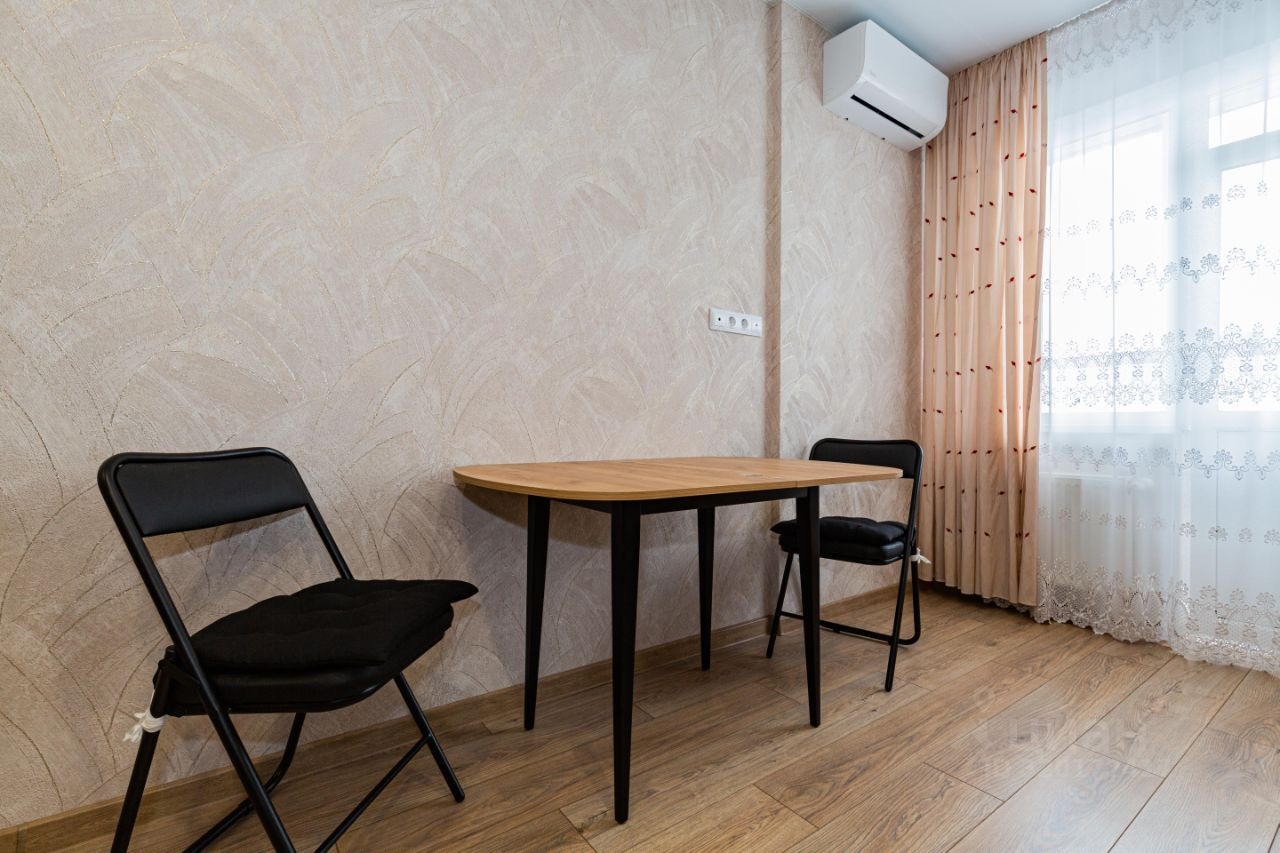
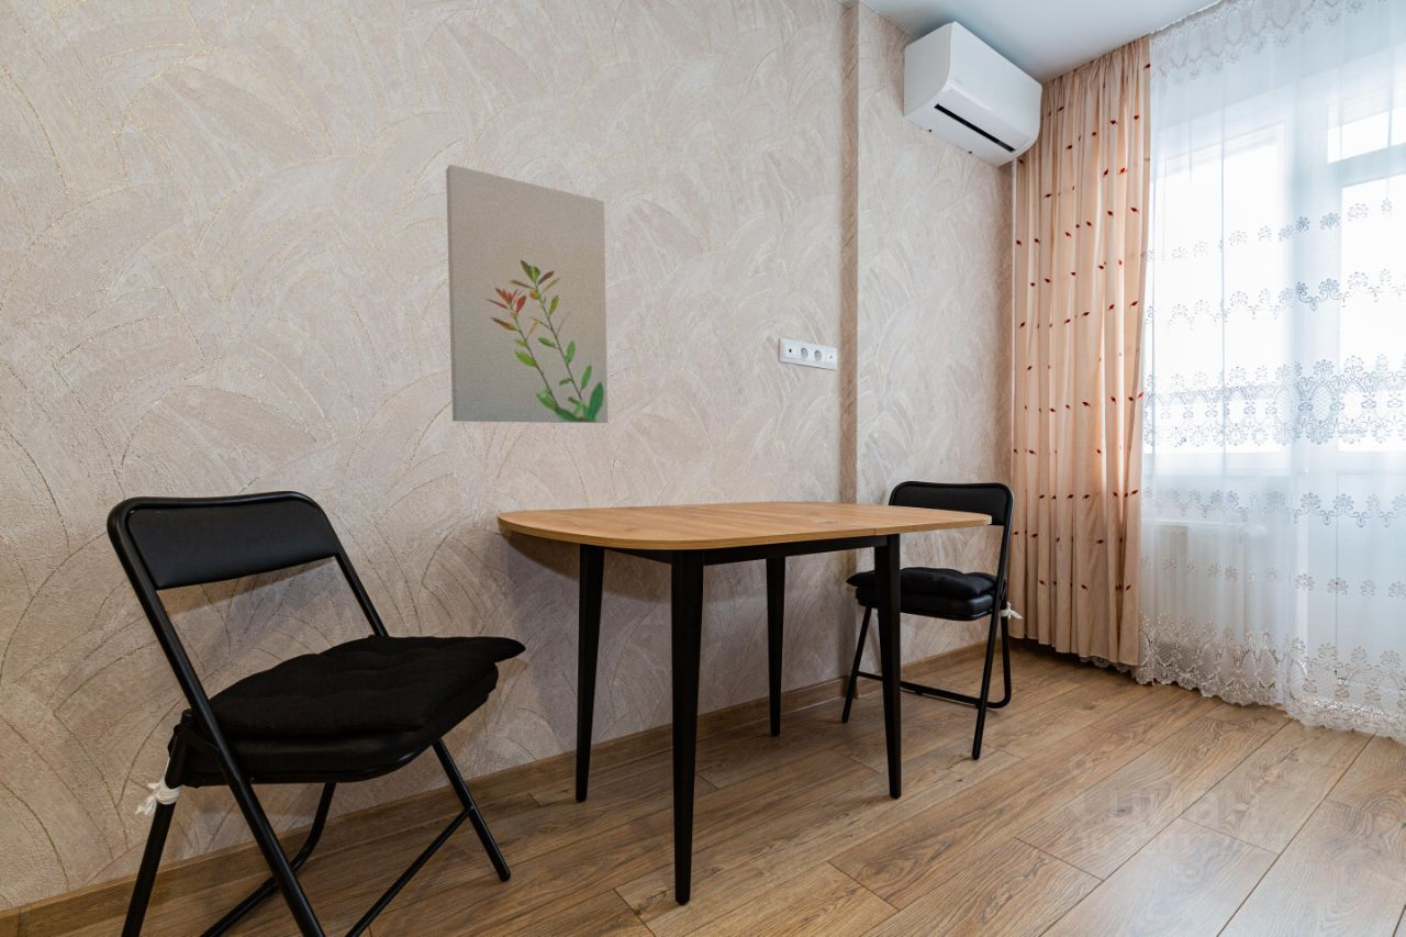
+ wall art (532, 304)
